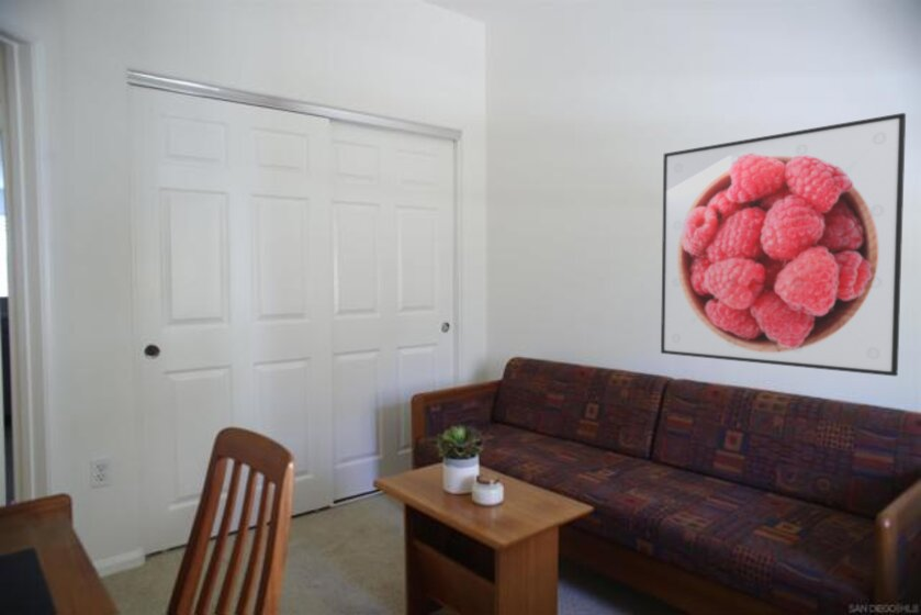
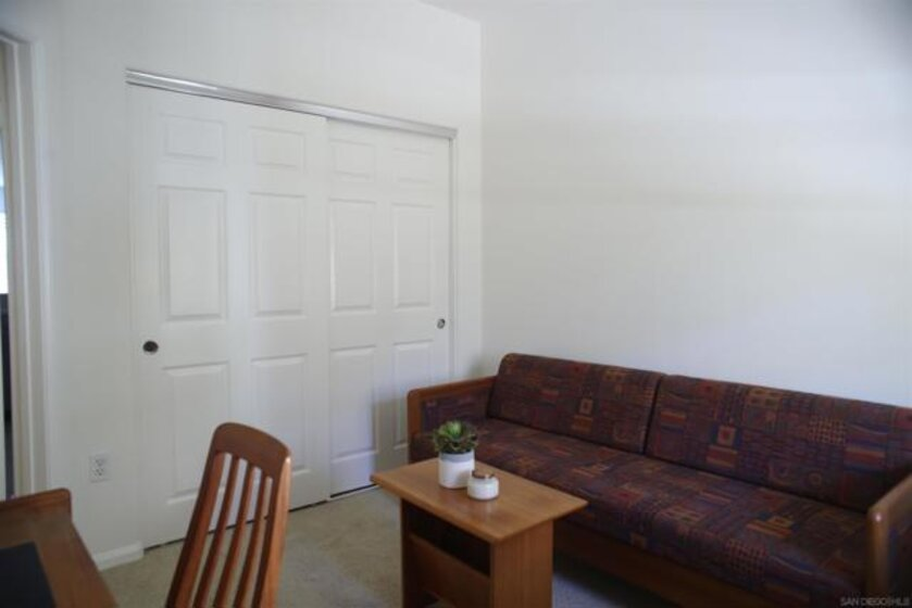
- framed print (765, 250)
